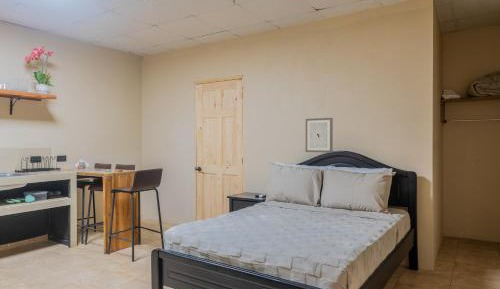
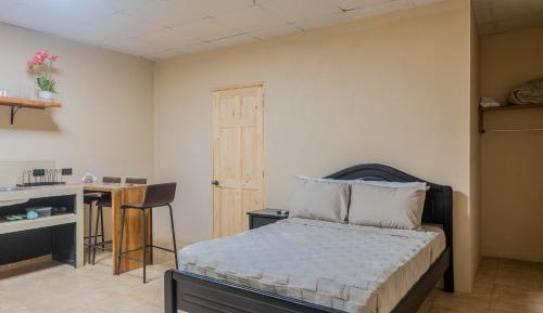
- wall art (318, 135)
